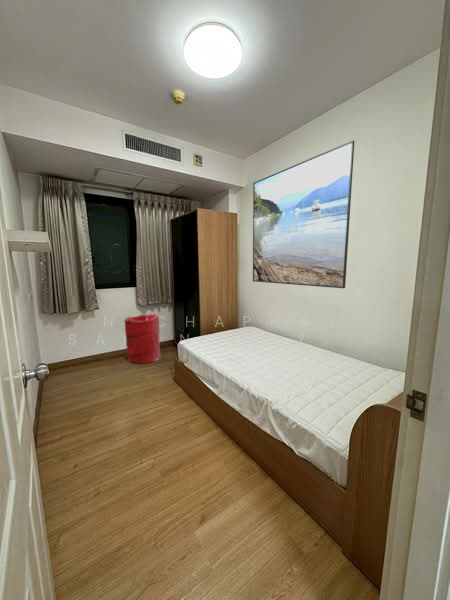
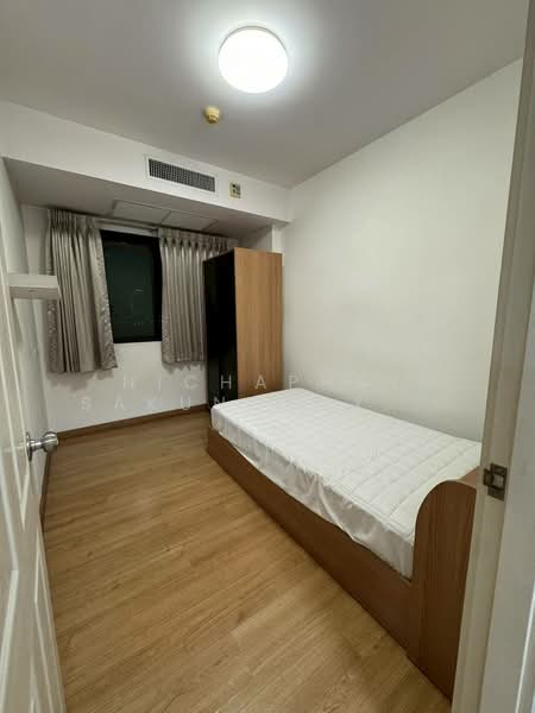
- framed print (291, 227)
- laundry hamper (143, 336)
